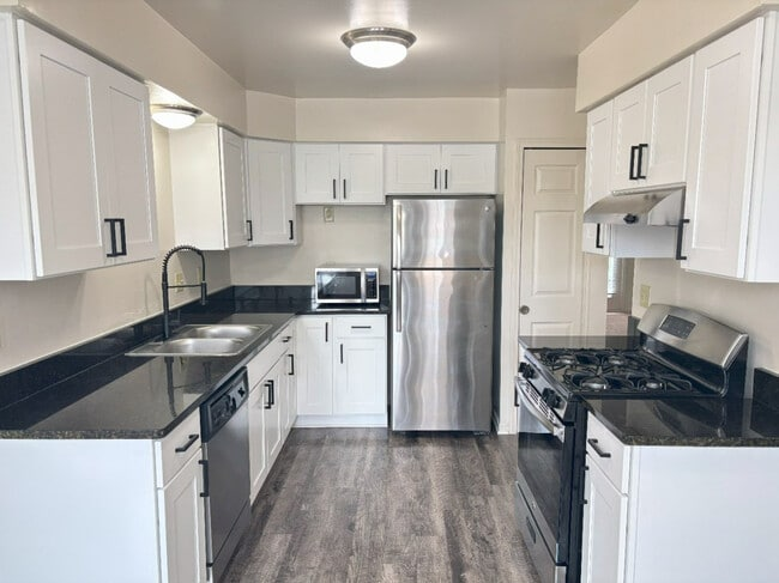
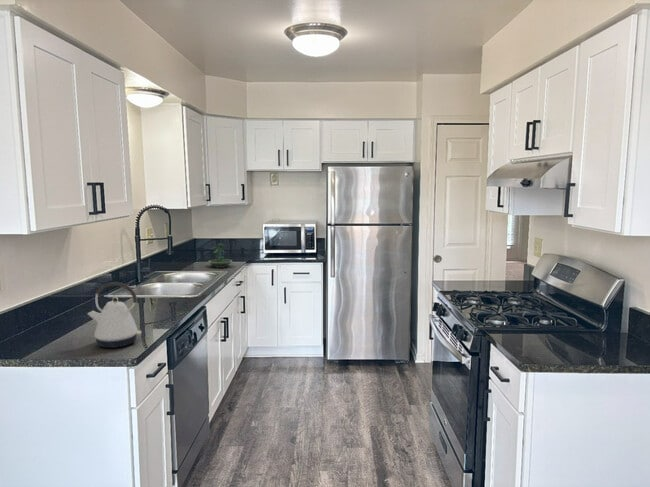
+ kettle (114, 312)
+ terrarium (219, 247)
